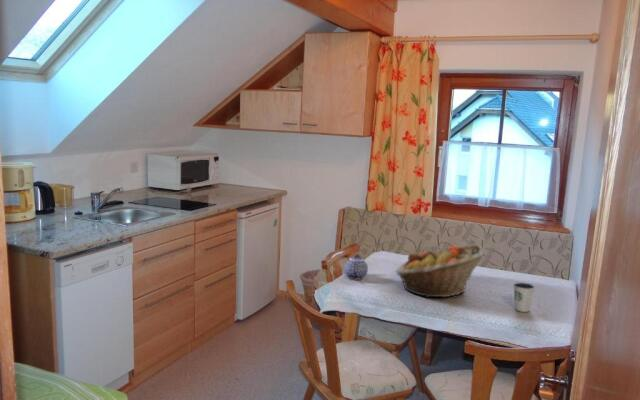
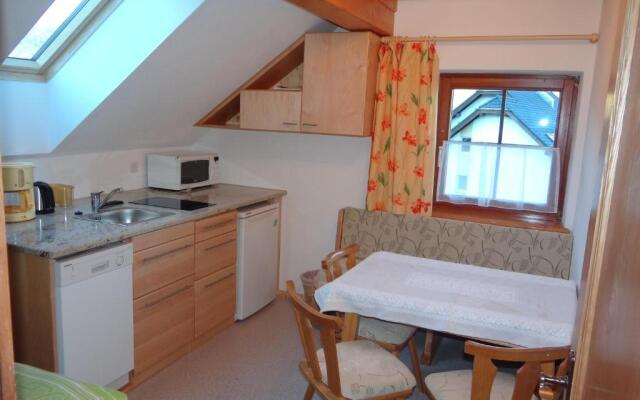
- teapot (356, 265)
- fruit basket (440, 266)
- dixie cup (522, 297)
